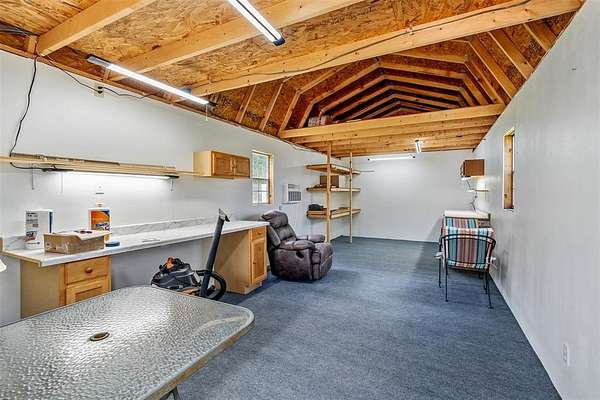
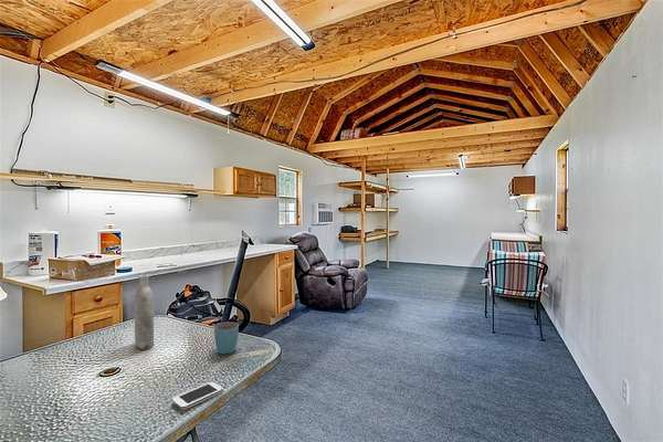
+ mug (223, 336)
+ bottle (144, 309)
+ smartphone (198, 394)
